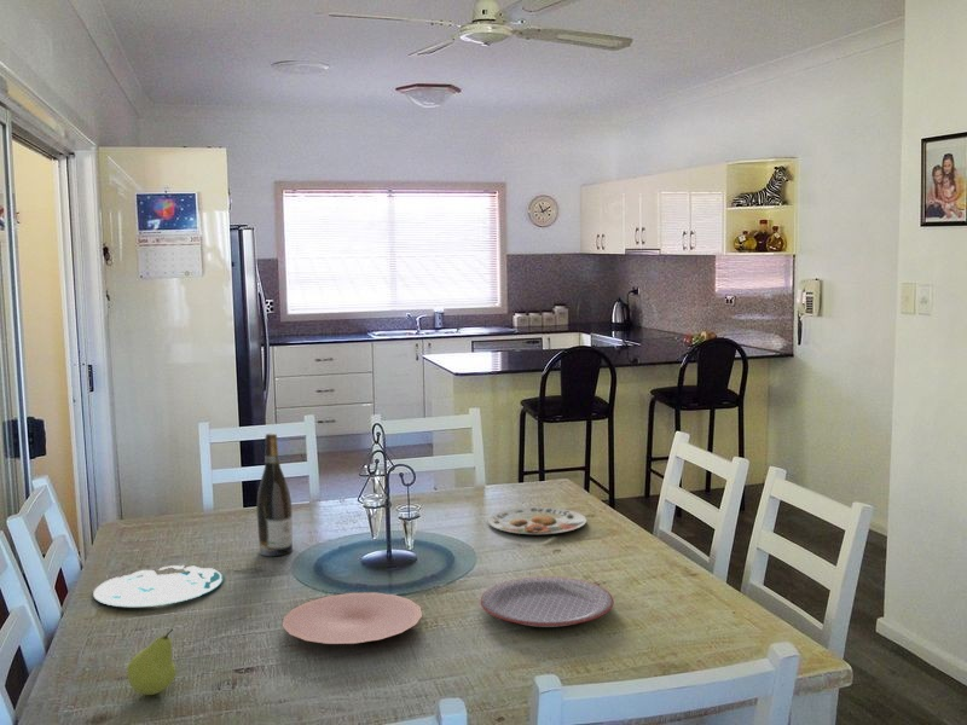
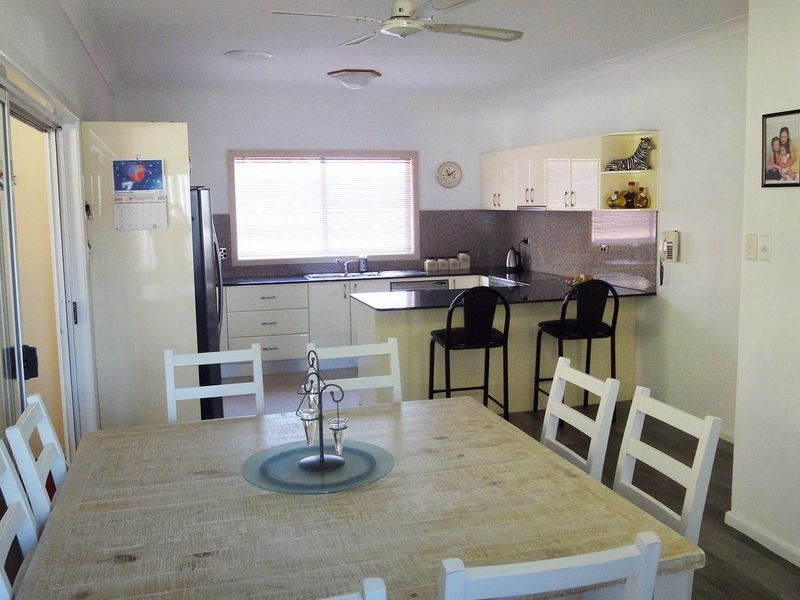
- plate (353, 621)
- fruit (151, 661)
- plate (160, 579)
- plate (537, 521)
- wine bottle (273, 493)
- plate (546, 603)
